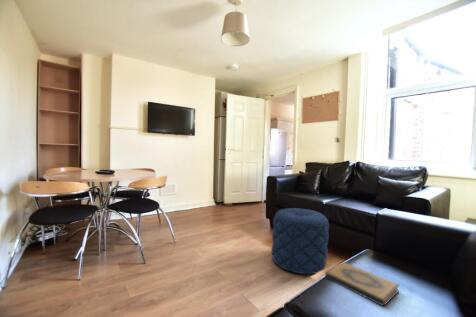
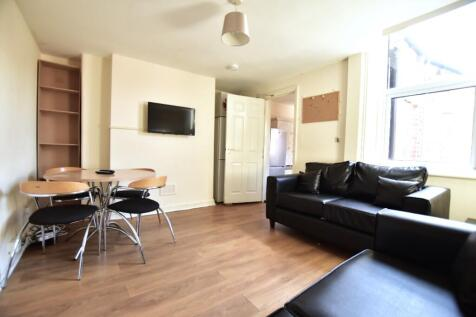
- hardback book (360, 281)
- pouf (299, 236)
